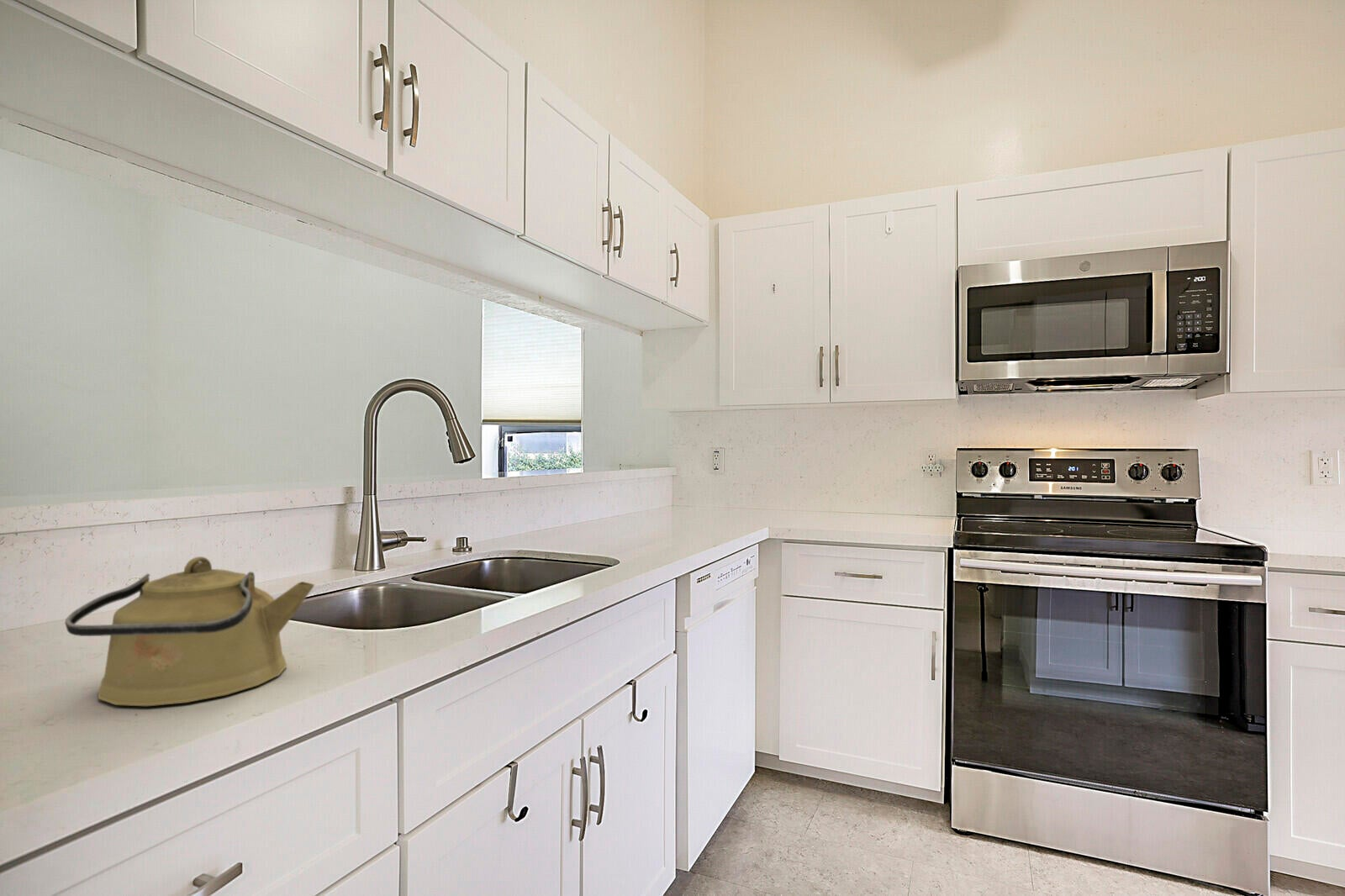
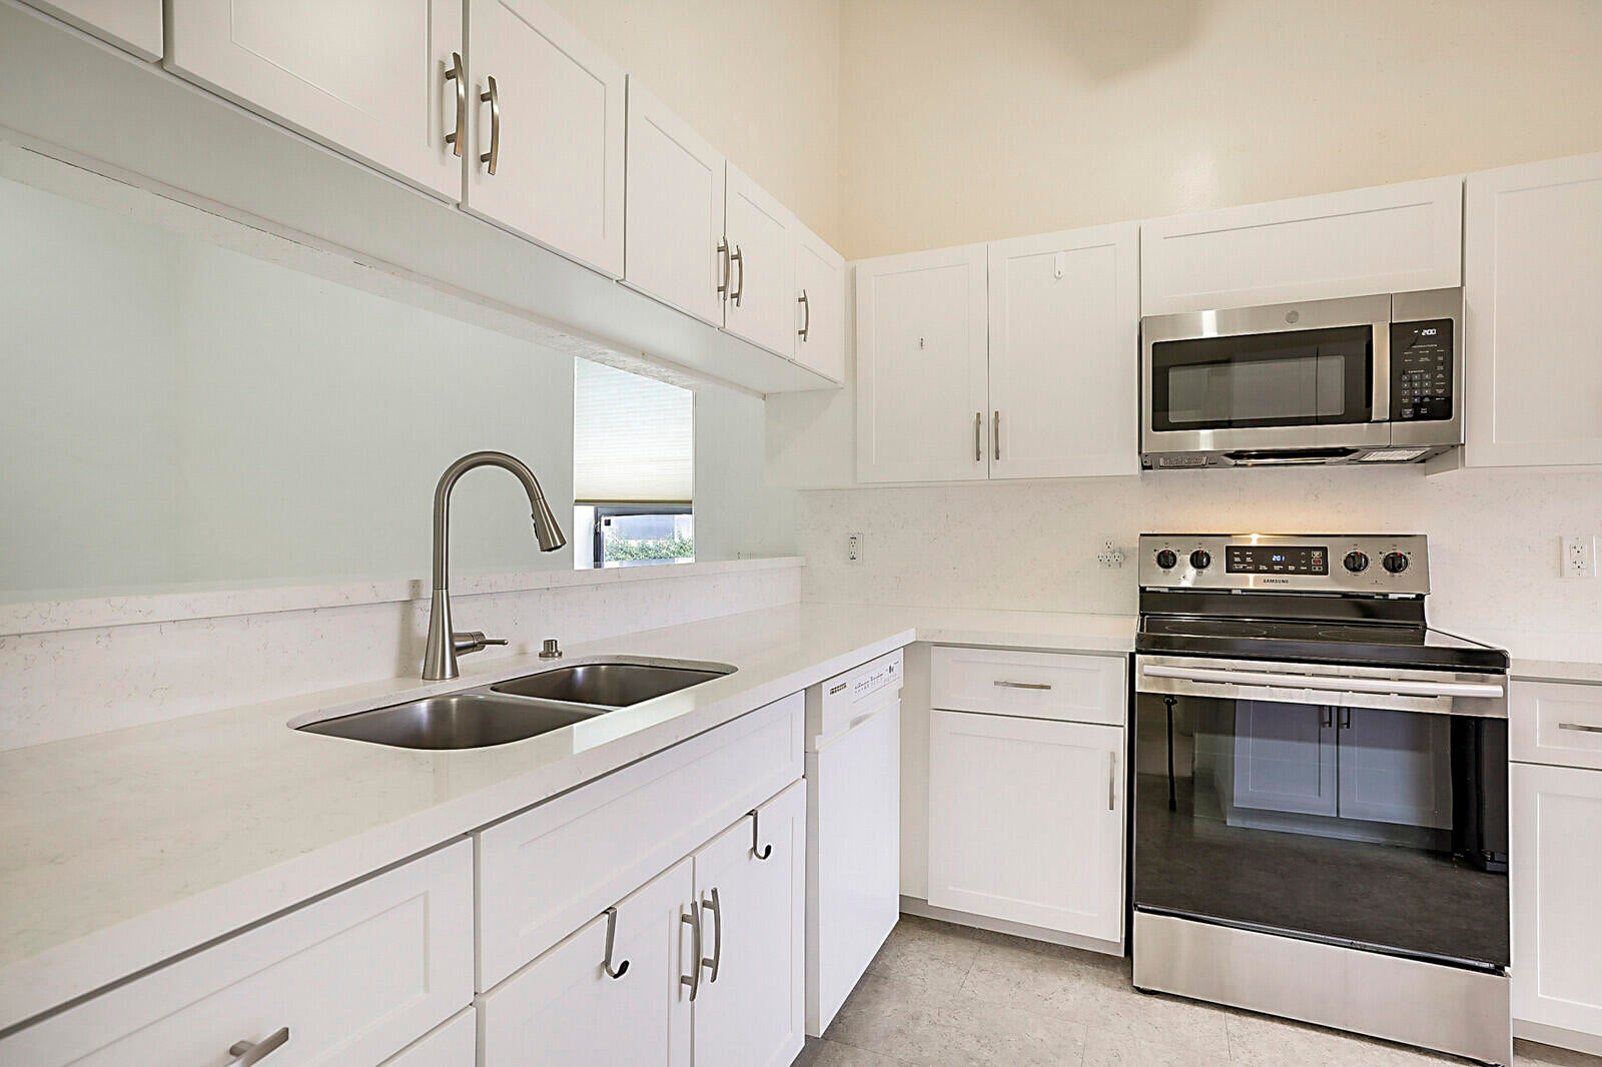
- kettle (214, 617)
